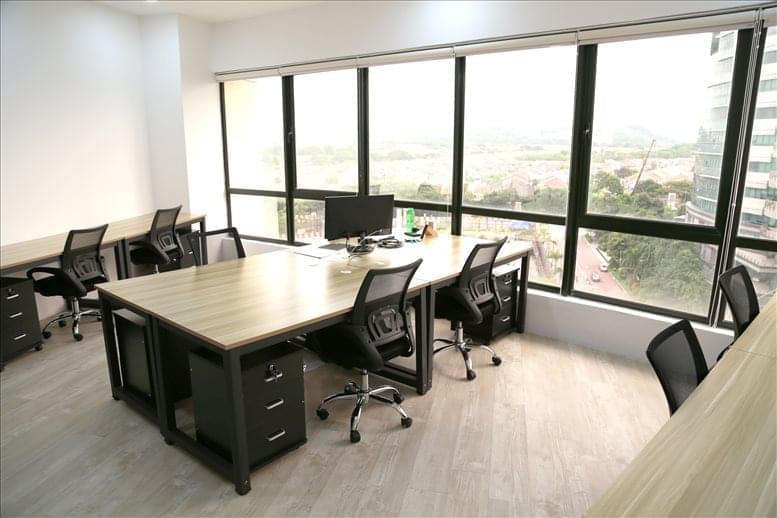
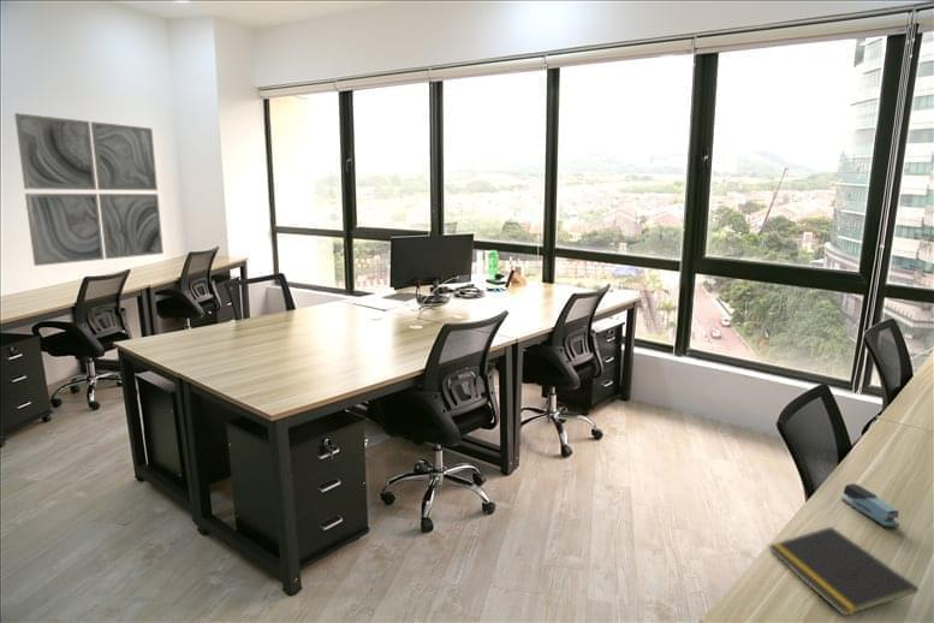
+ notepad (837, 566)
+ stapler (869, 503)
+ wall art (96, 194)
